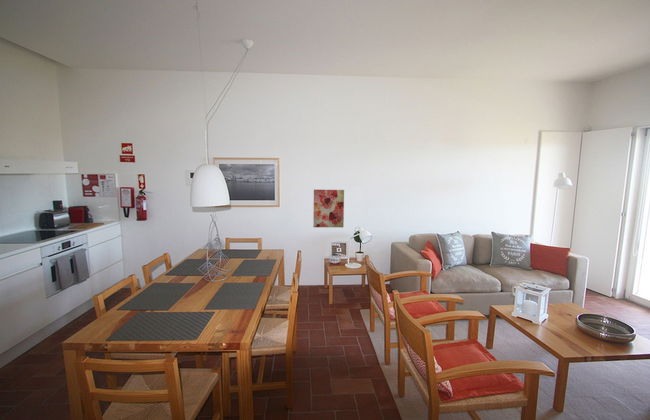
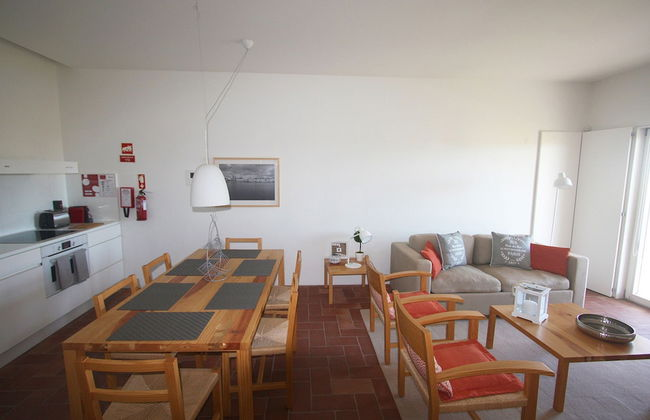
- wall art (328, 208)
